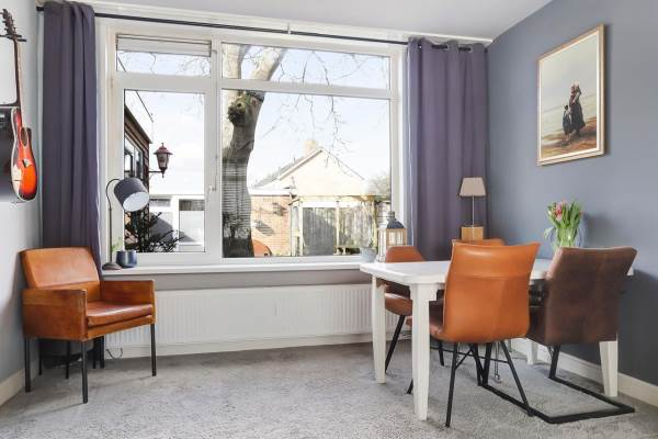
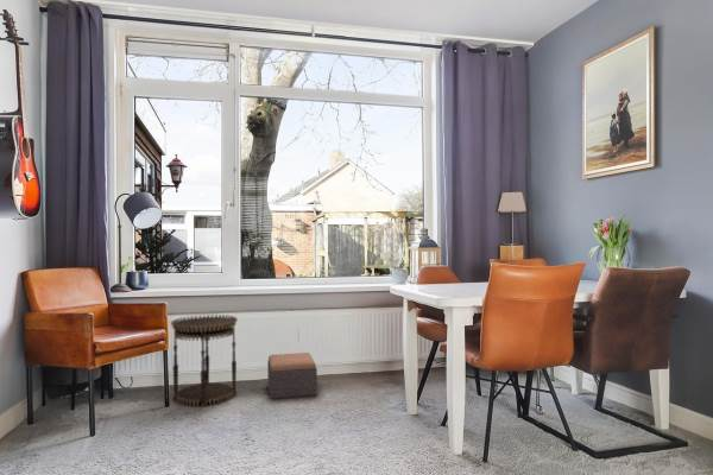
+ footstool (291, 373)
+ side table (204, 359)
